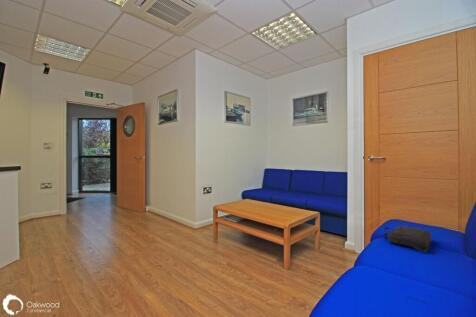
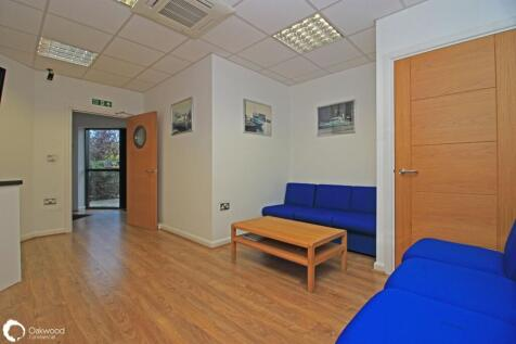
- laptop bag (405, 234)
